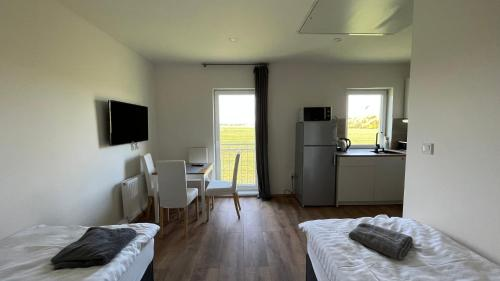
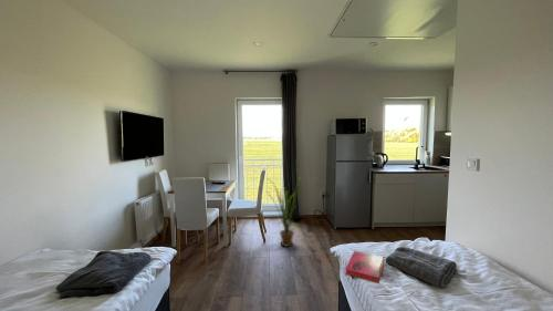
+ house plant (283, 211)
+ hardback book (365, 266)
